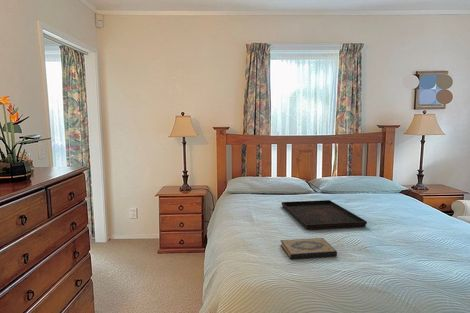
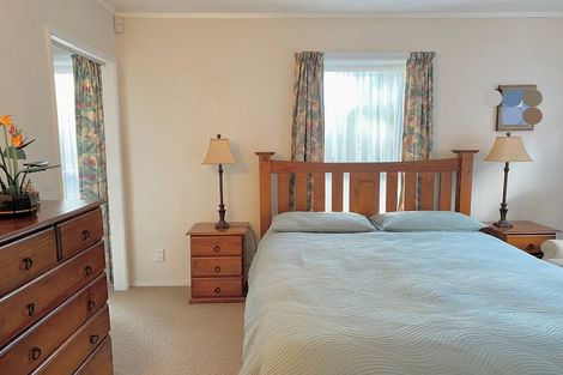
- serving tray (319, 213)
- hardback book (307, 248)
